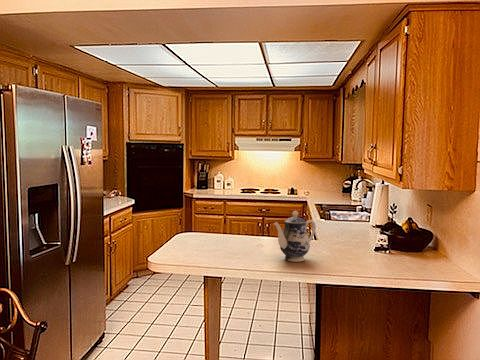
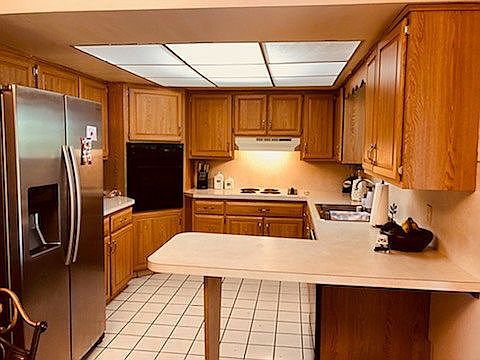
- teapot (294, 235)
